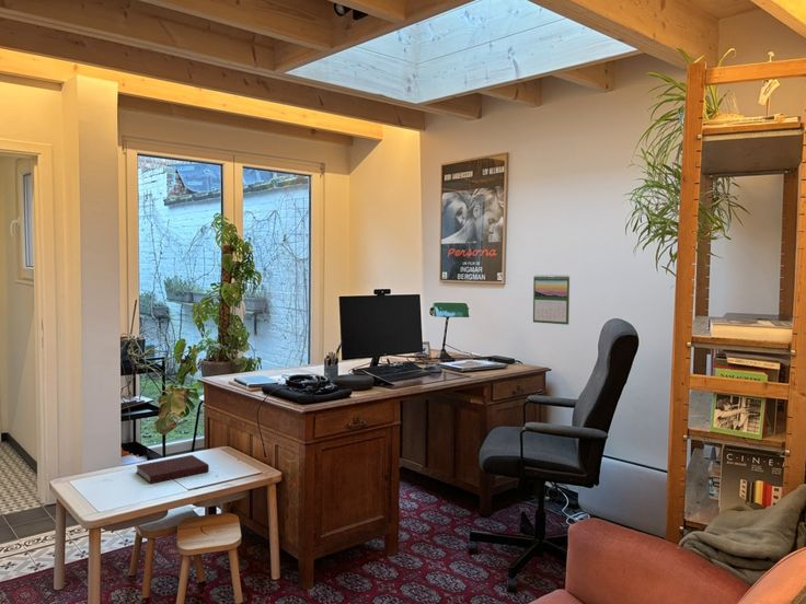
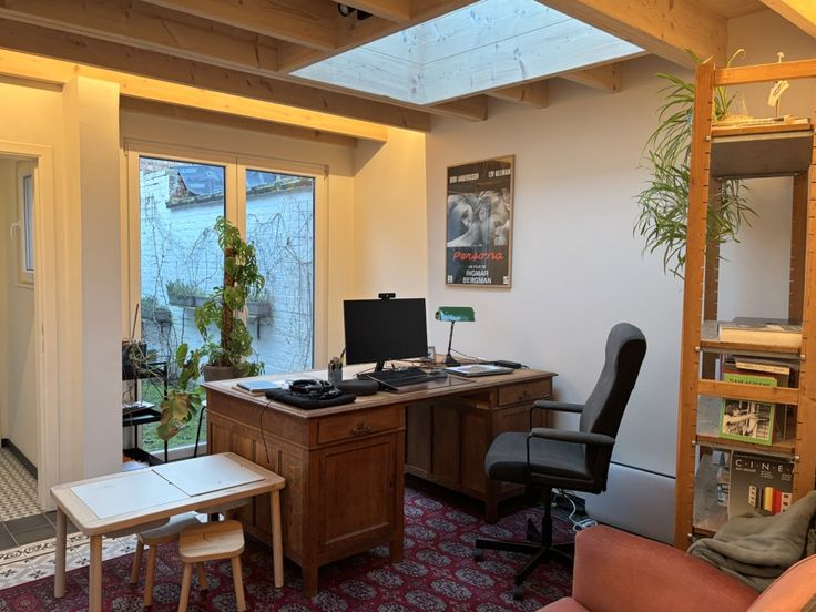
- calendar (551, 299)
- notebook (172, 468)
